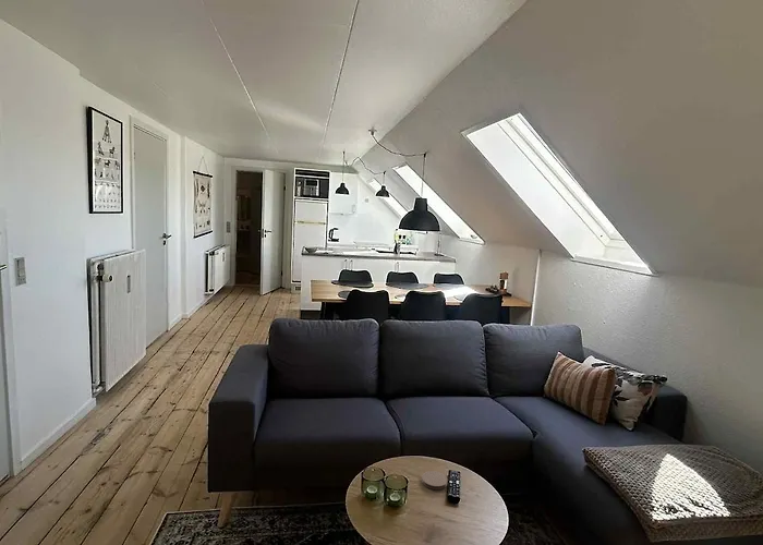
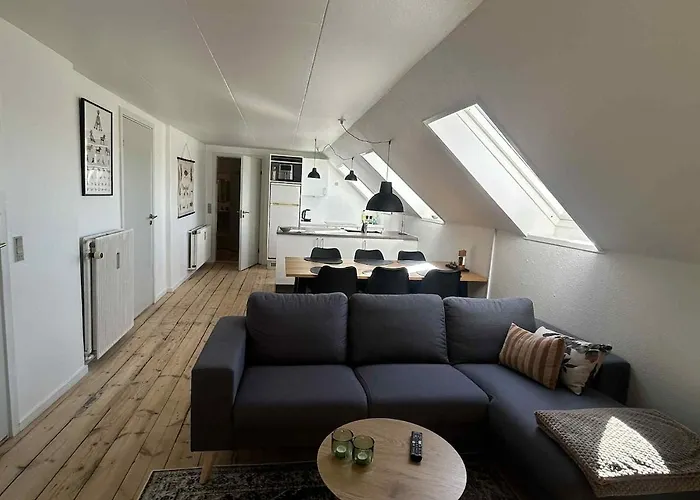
- coaster (434, 480)
